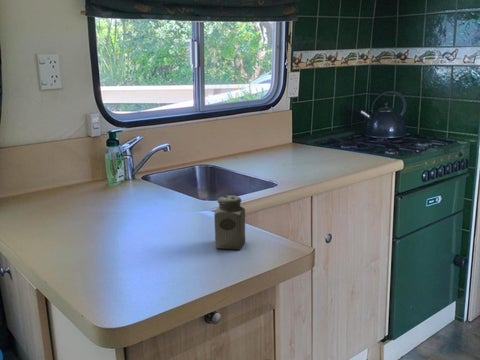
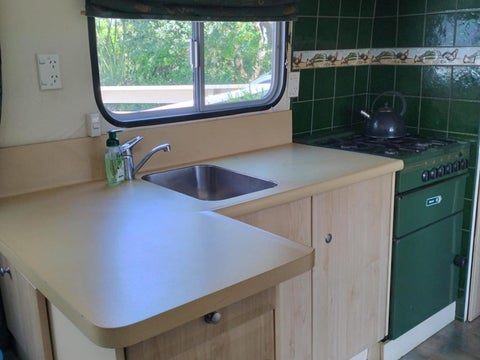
- salt shaker (230, 220)
